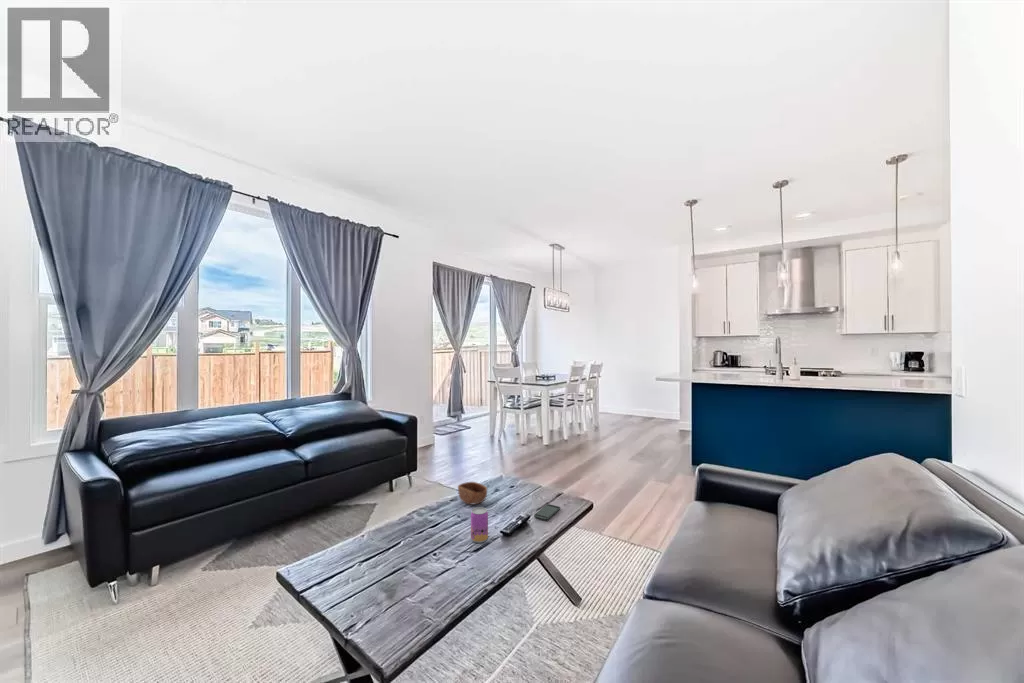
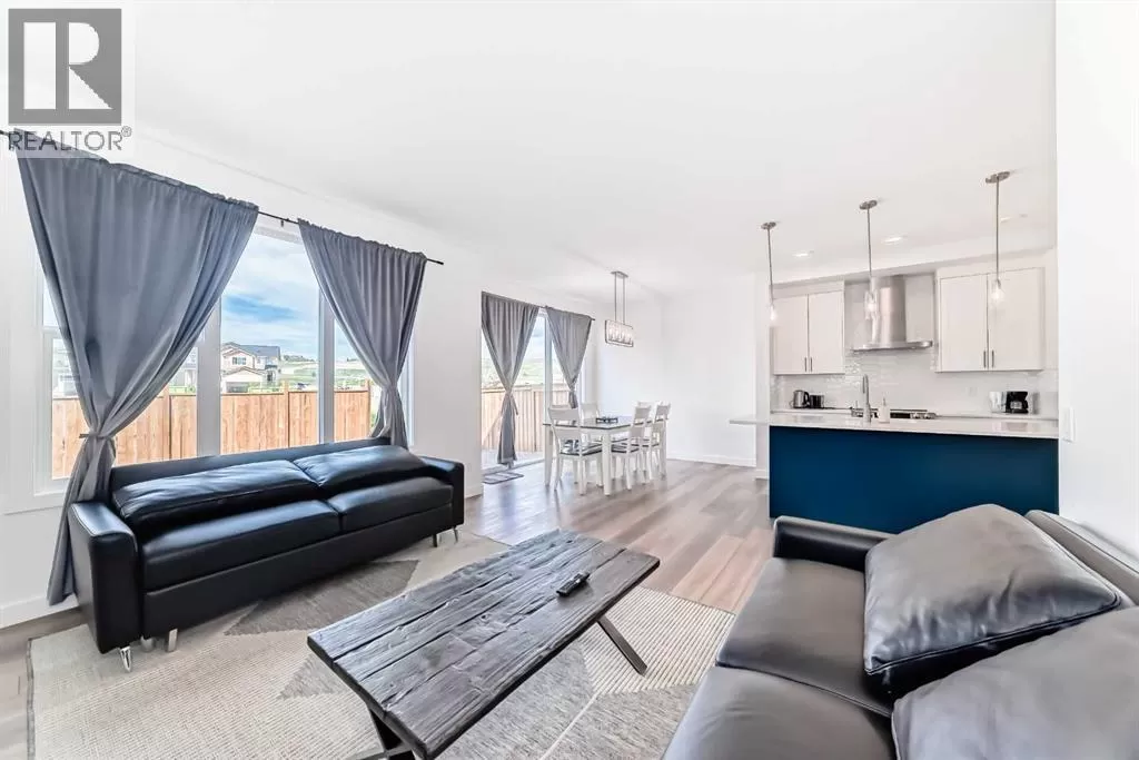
- bowl (472, 493)
- beverage can (479, 524)
- smartphone (547, 511)
